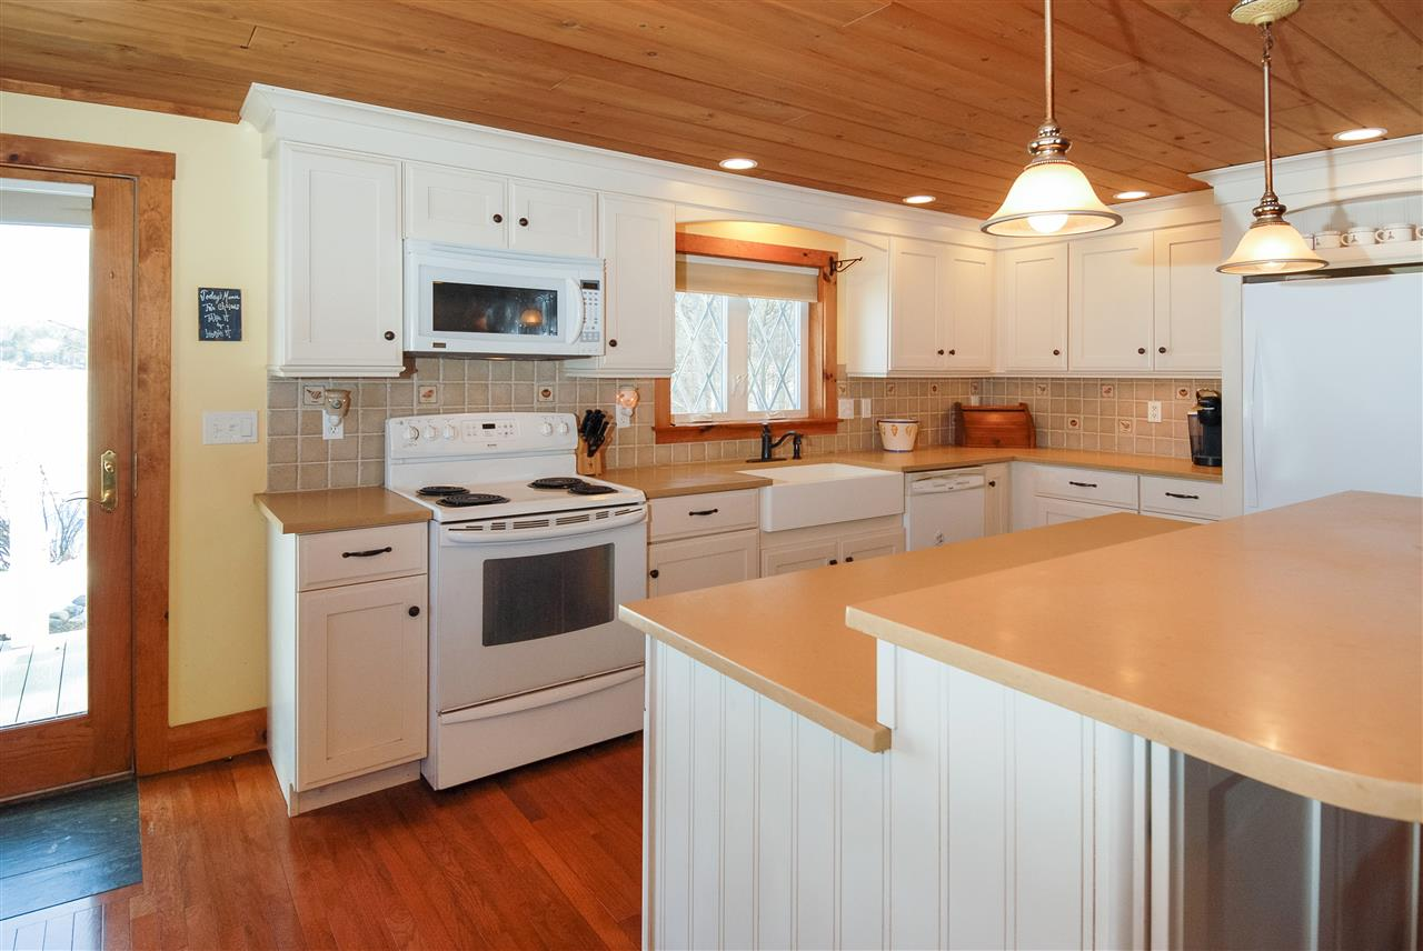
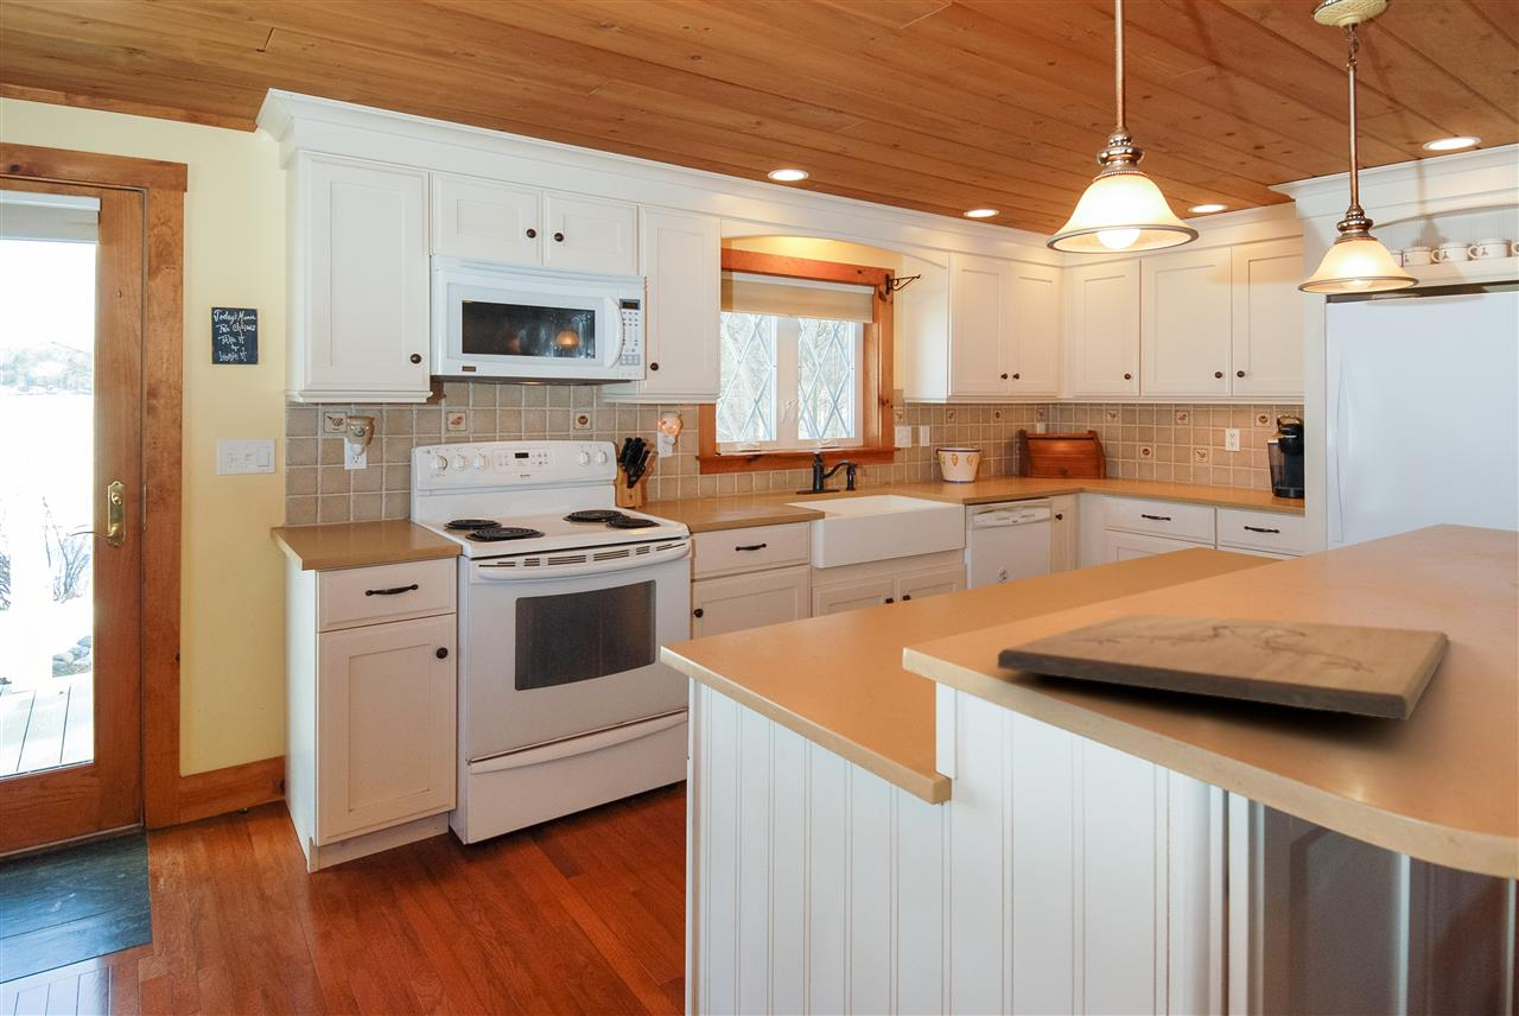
+ cutting board (1239, 648)
